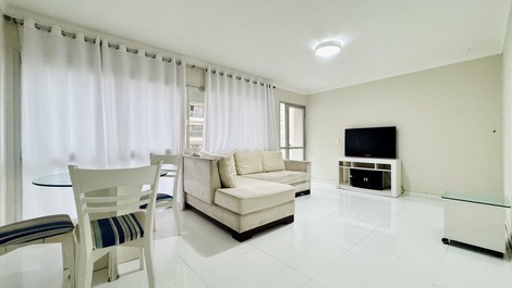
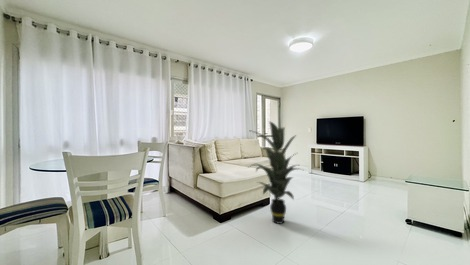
+ indoor plant (273, 171)
